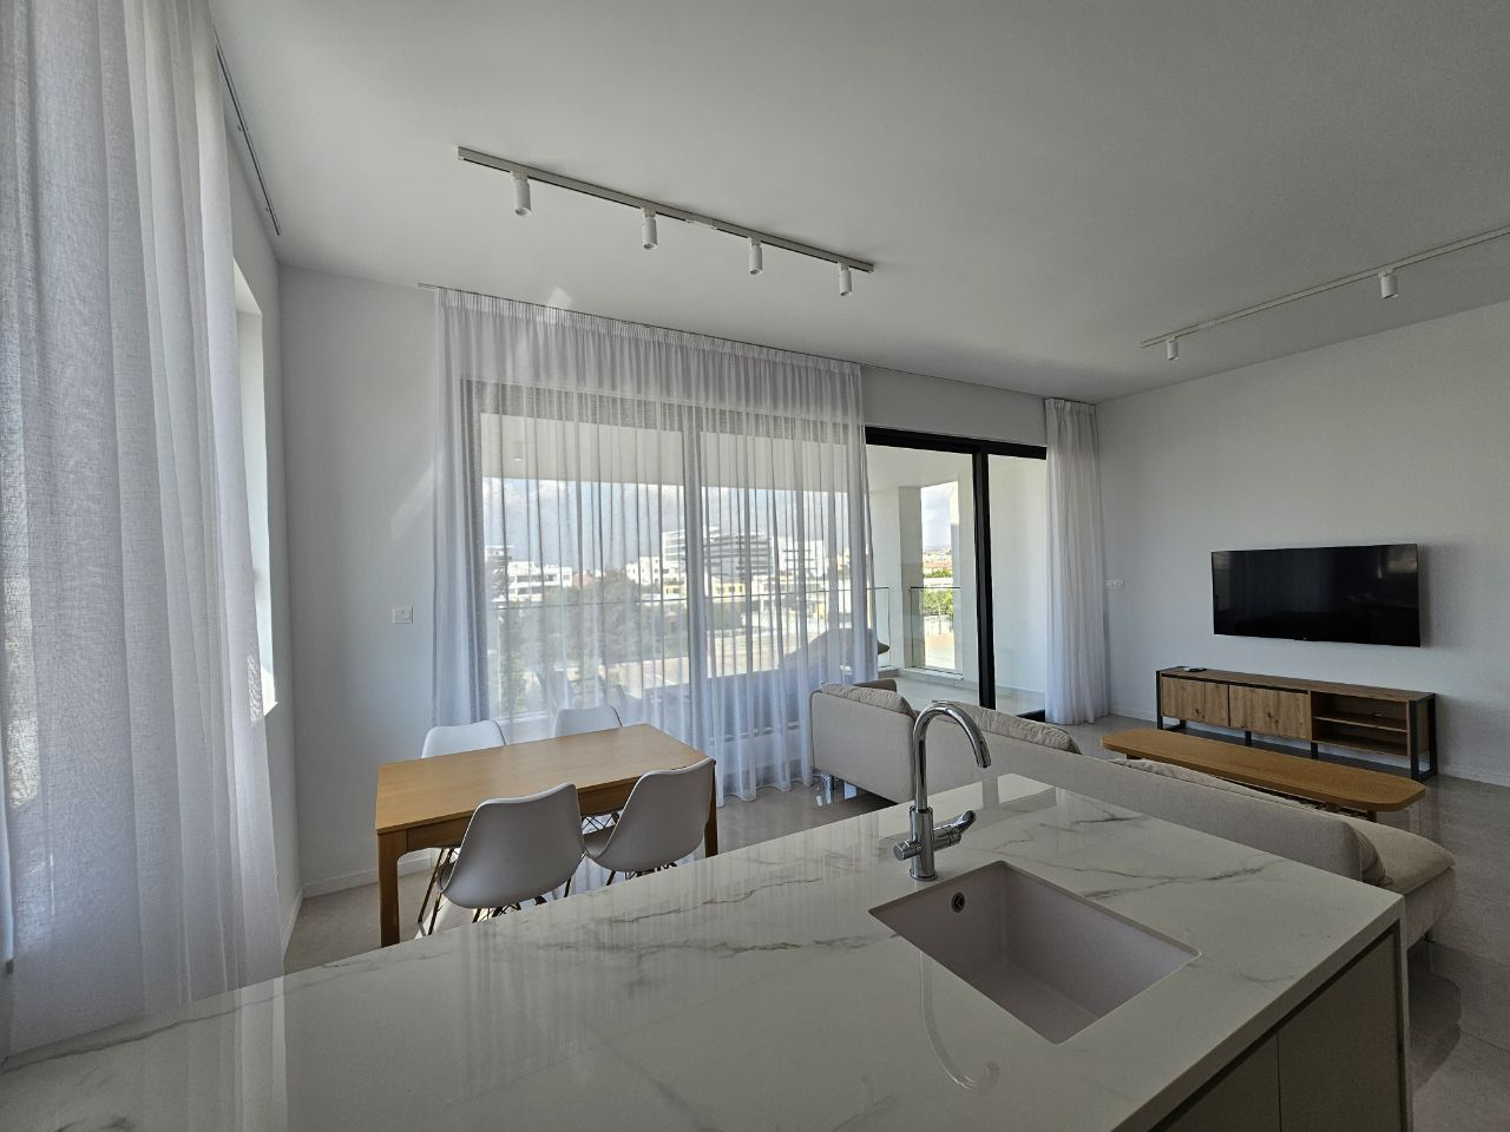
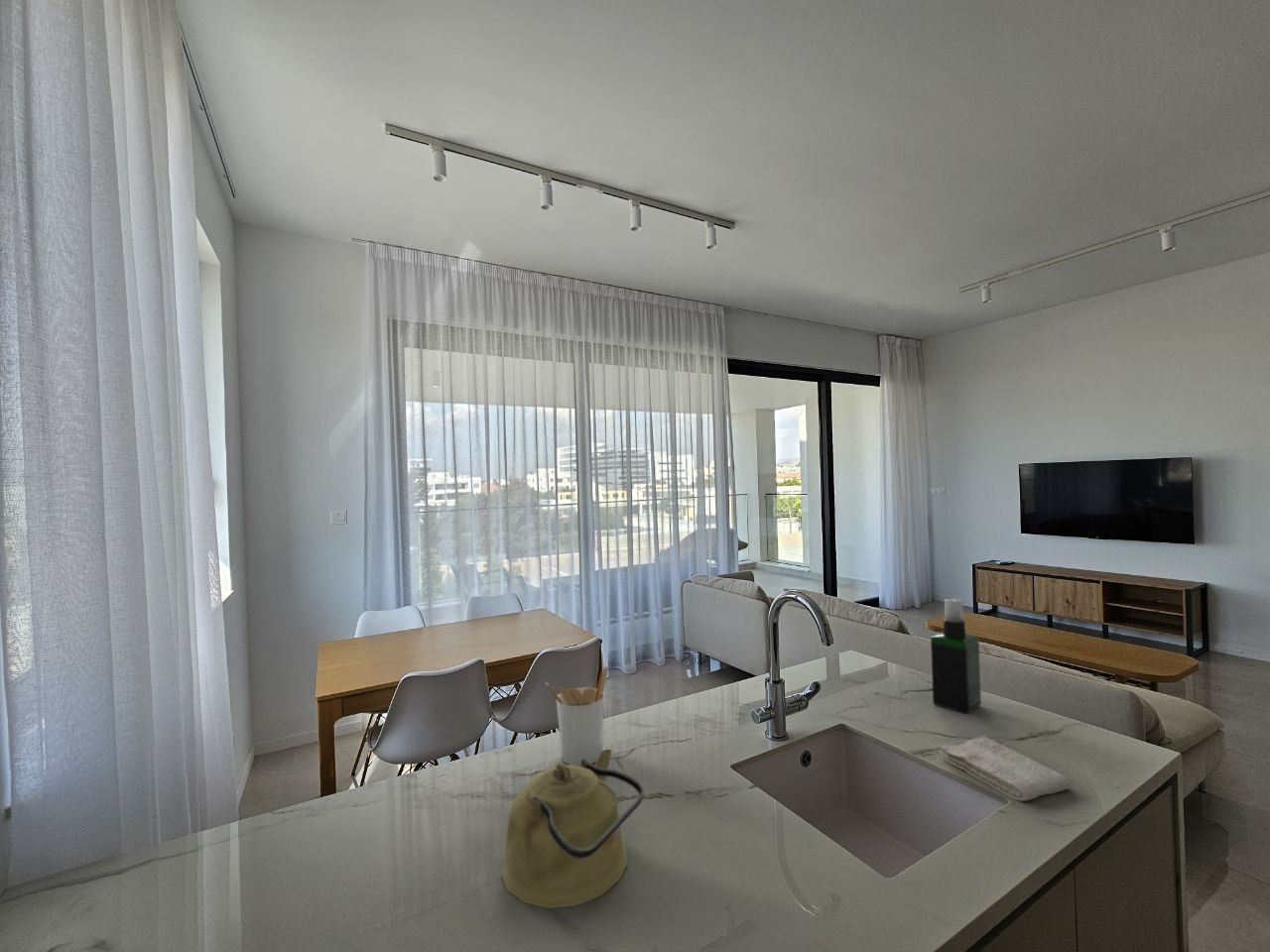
+ spray bottle (954, 652)
+ kettle (572, 805)
+ utensil holder (579, 716)
+ washcloth (1000, 765)
